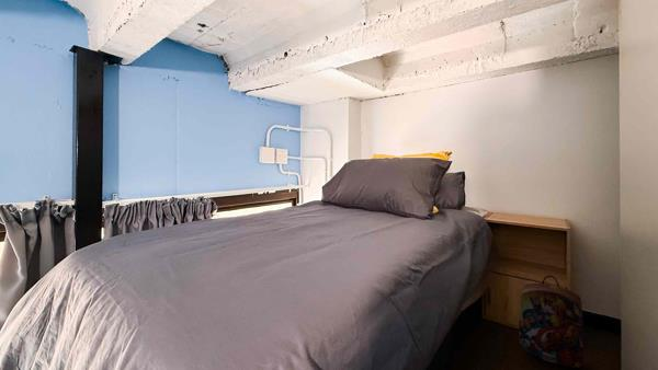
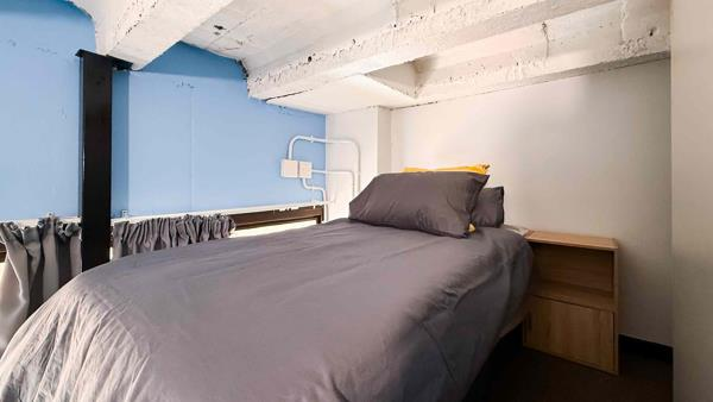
- backpack (549, 317)
